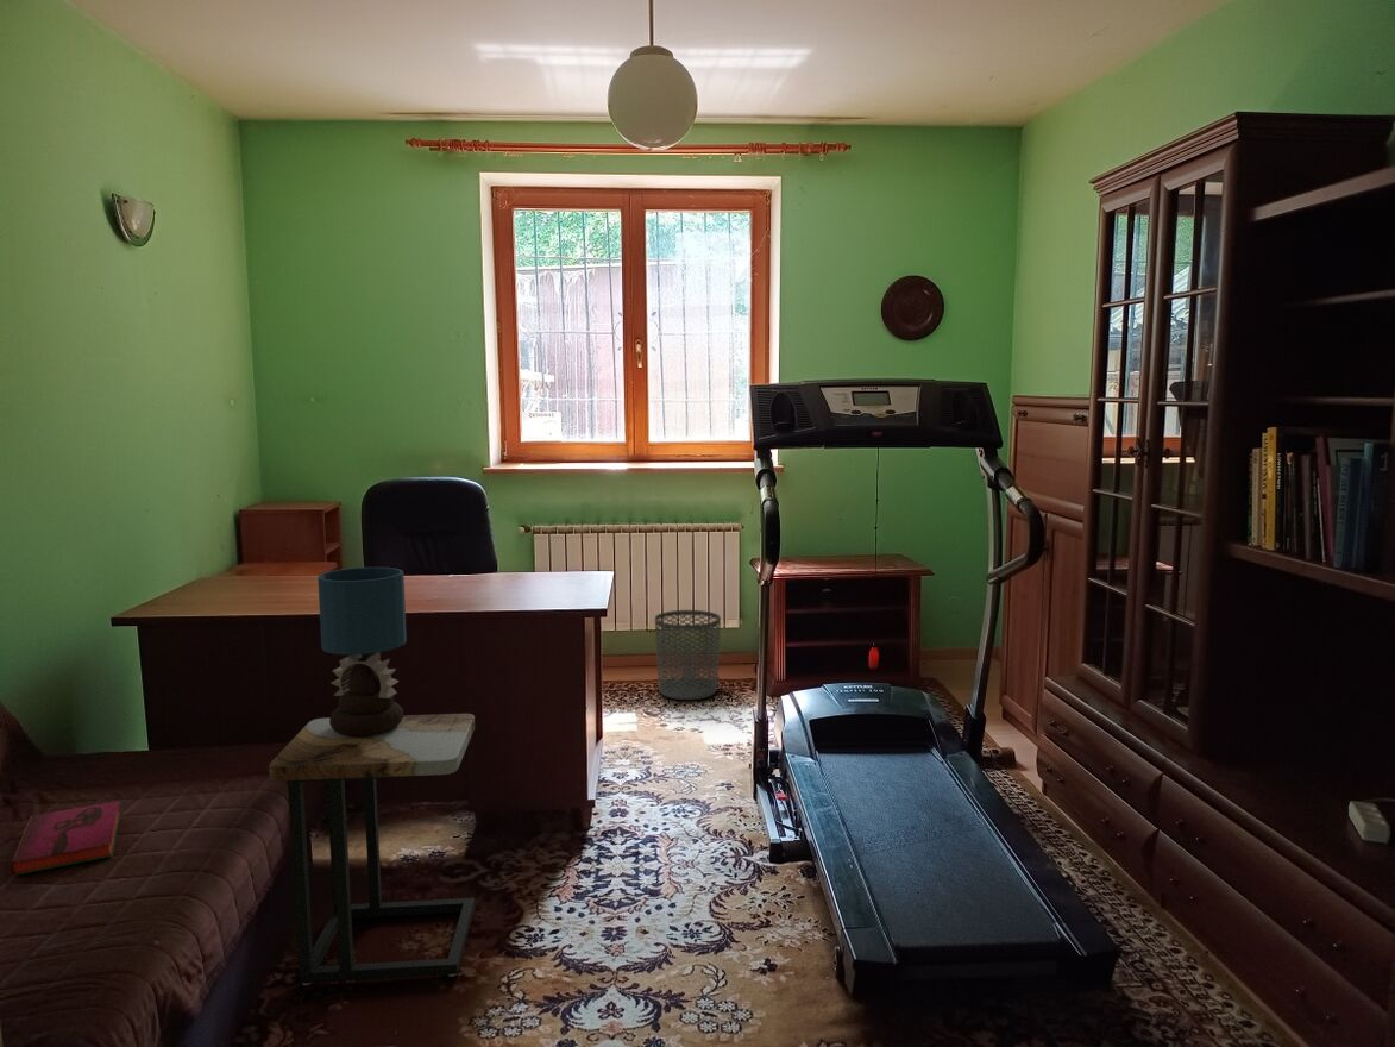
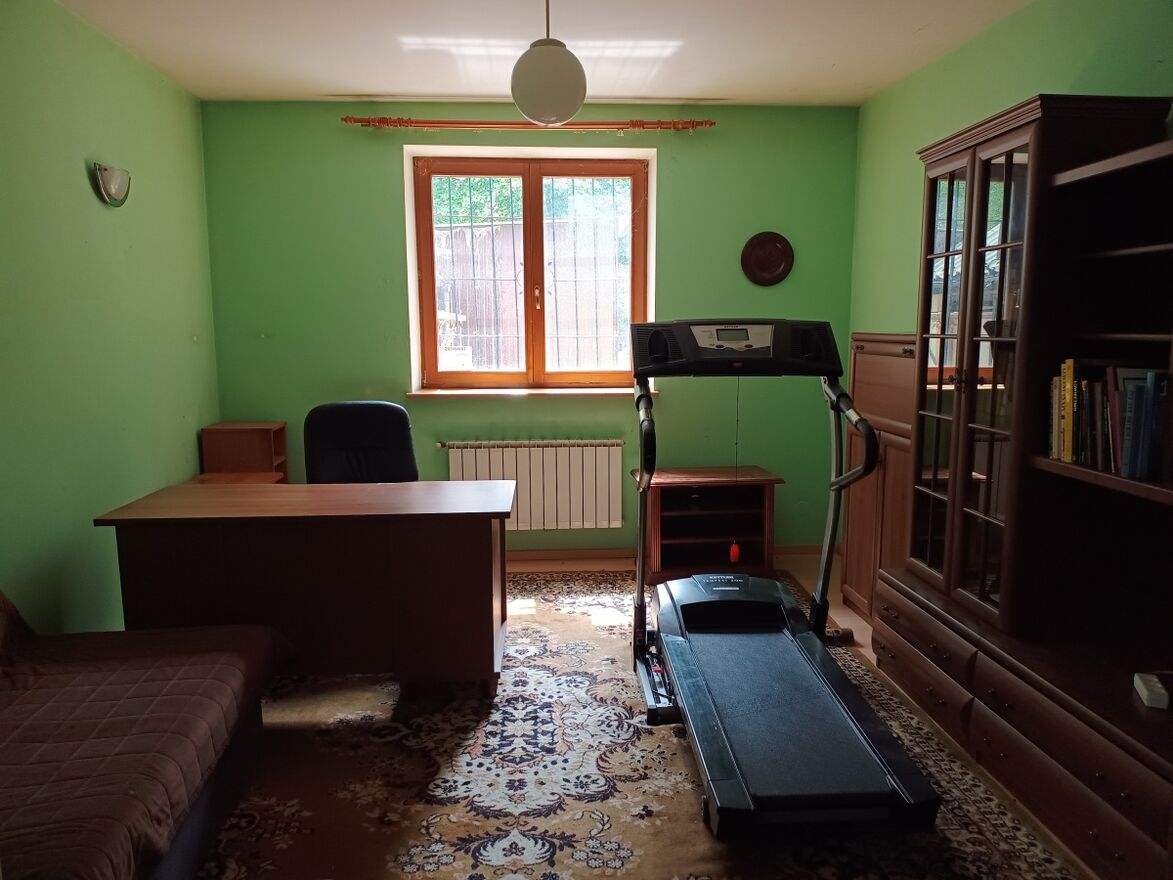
- table lamp (364, 650)
- side table (378, 842)
- waste bin (687, 654)
- hardback book (69, 835)
